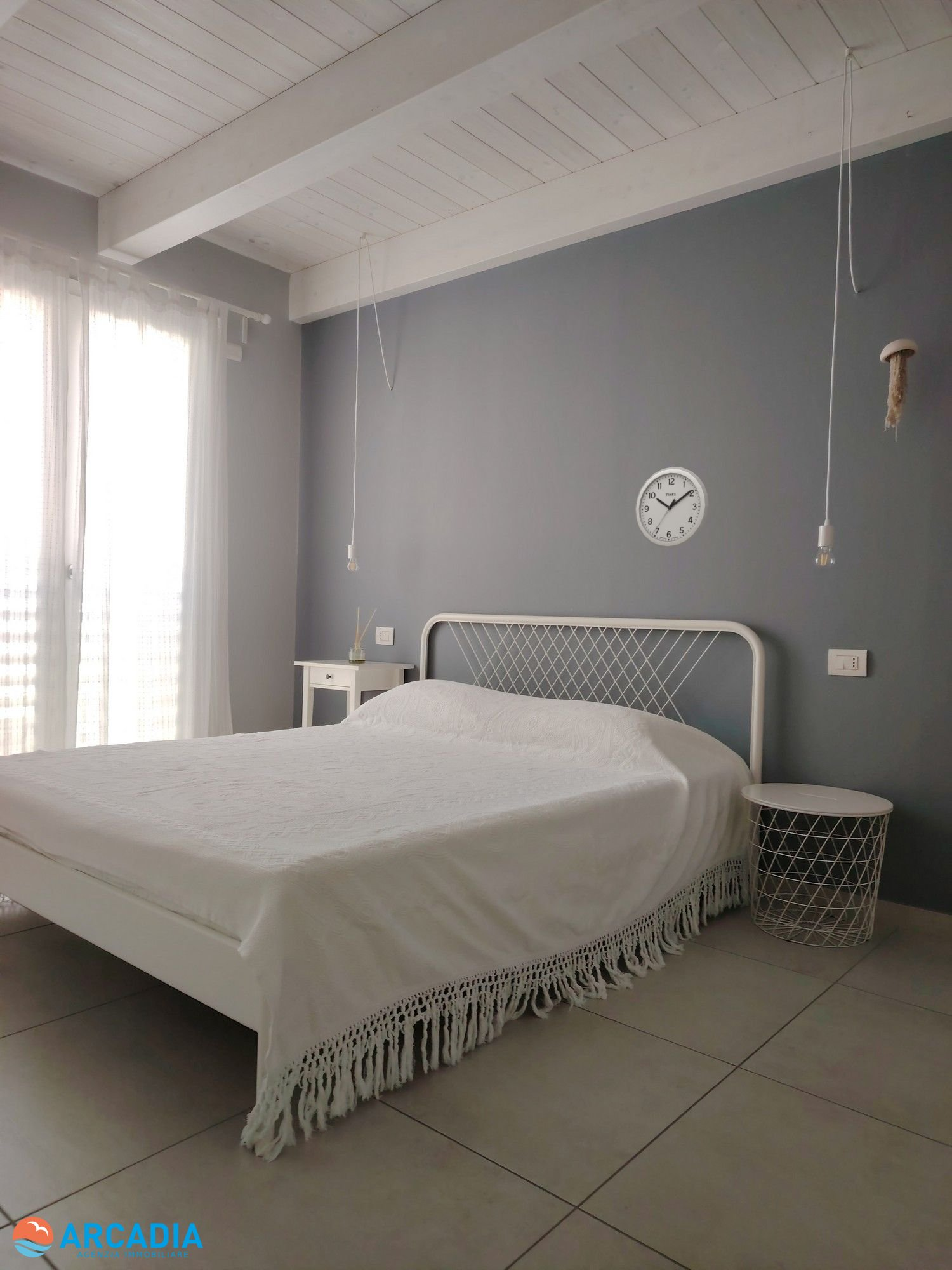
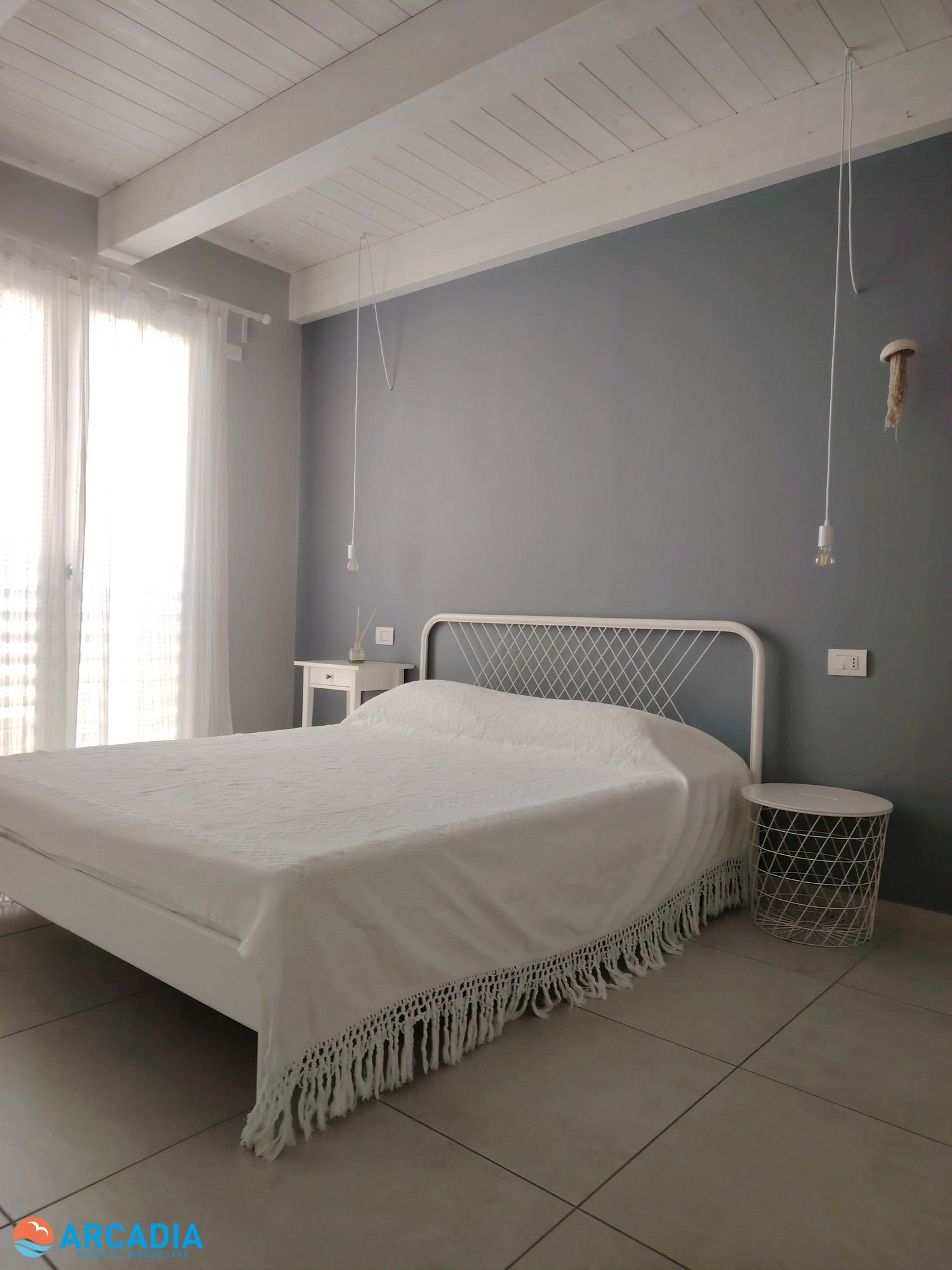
- wall clock (670, 507)
